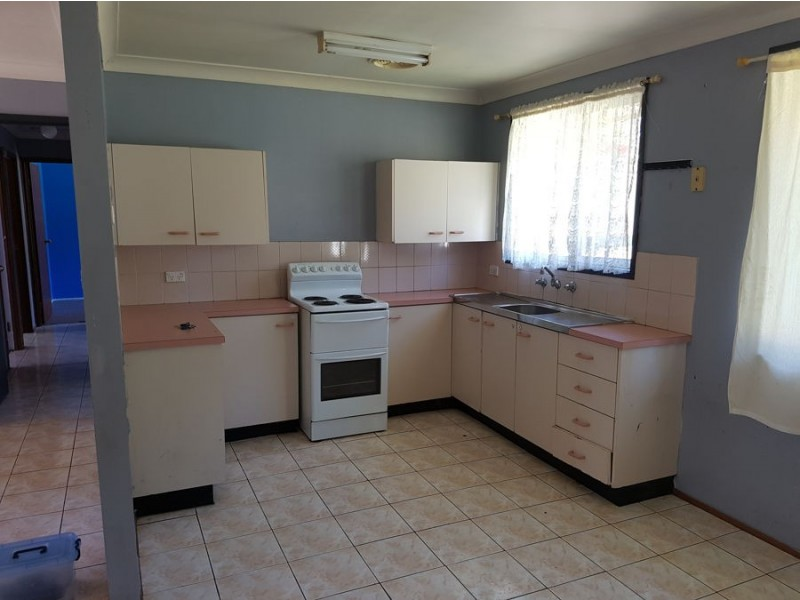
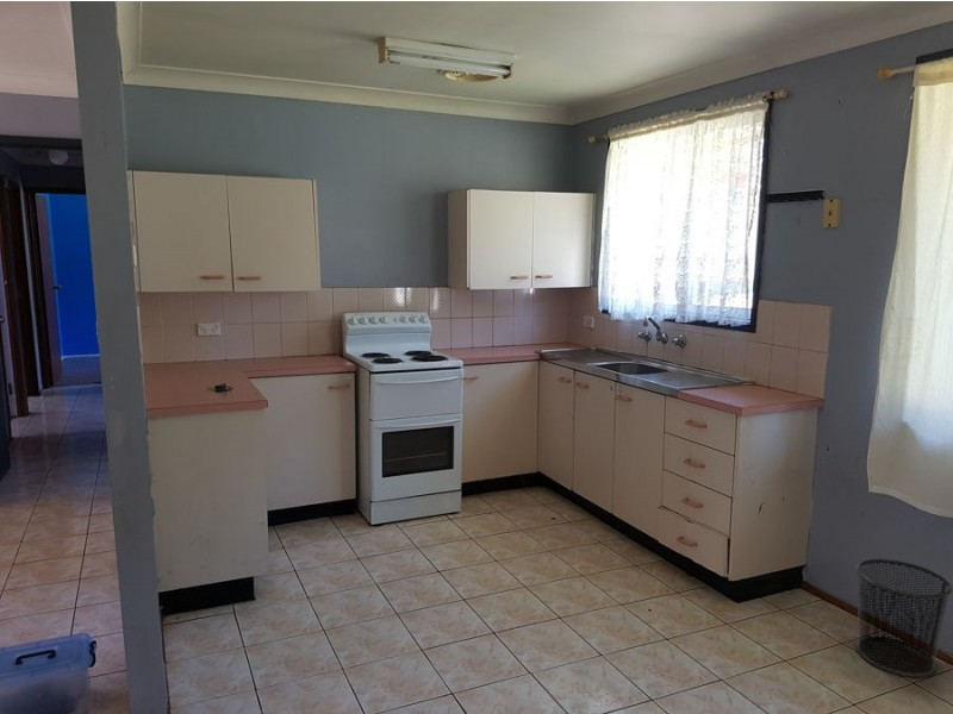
+ waste bin (898, 616)
